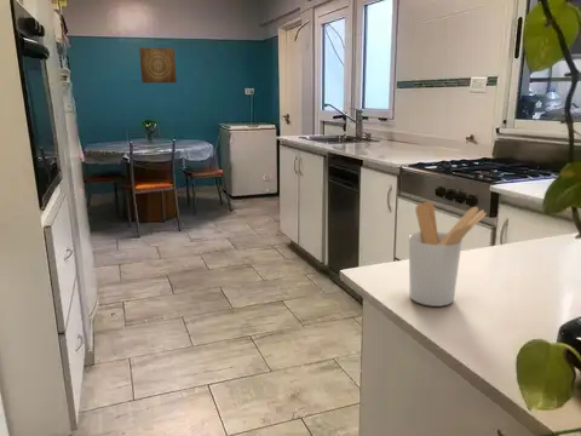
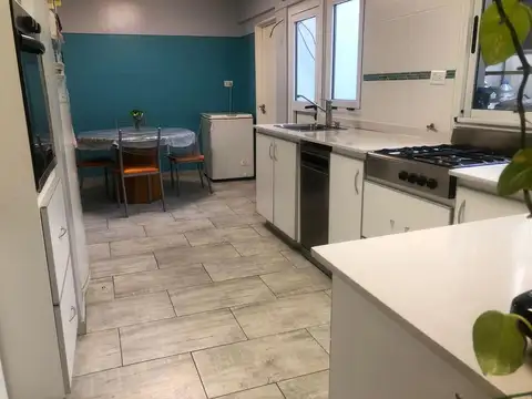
- wall art (157, 65)
- utensil holder (445, 252)
